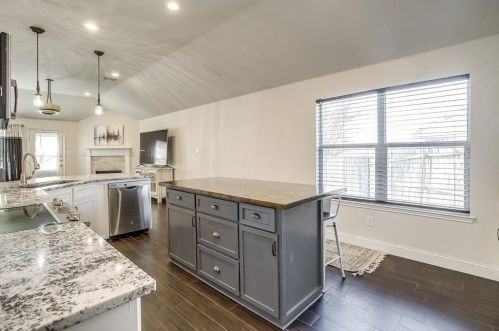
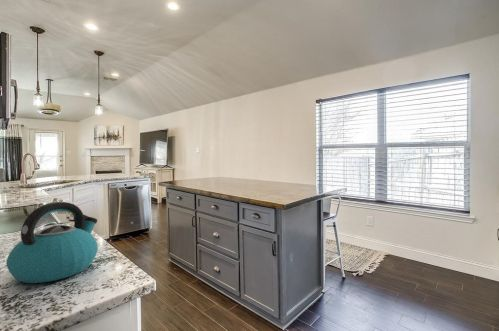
+ kettle (61, 234)
